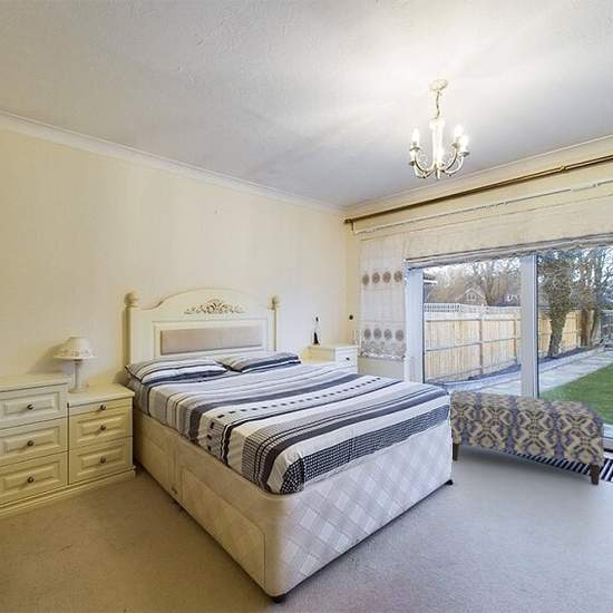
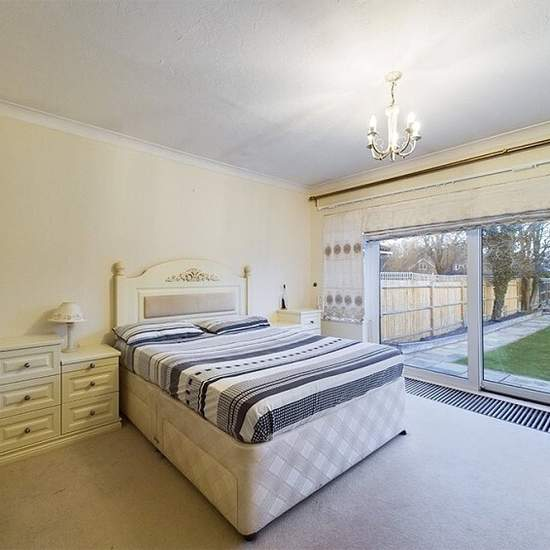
- bench (517, 431)
